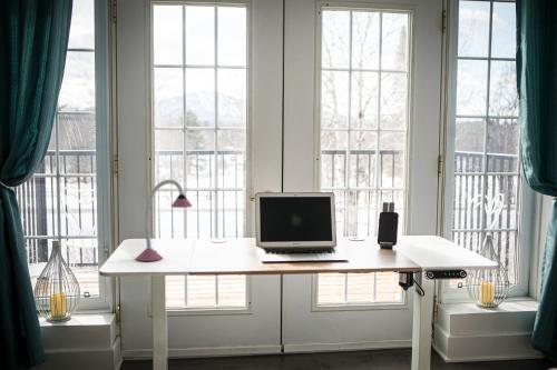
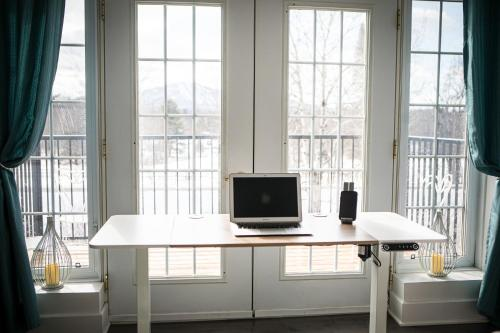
- desk lamp (173, 207)
